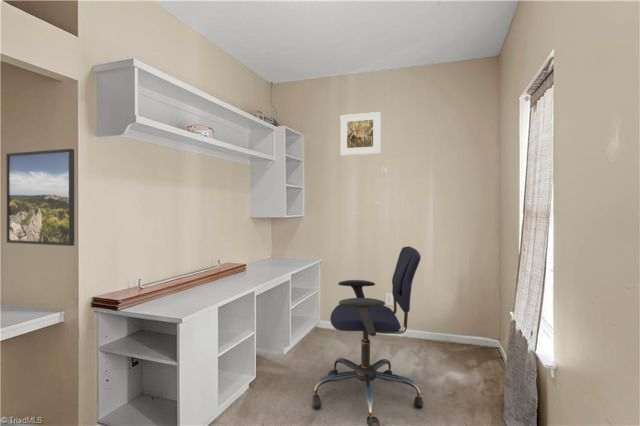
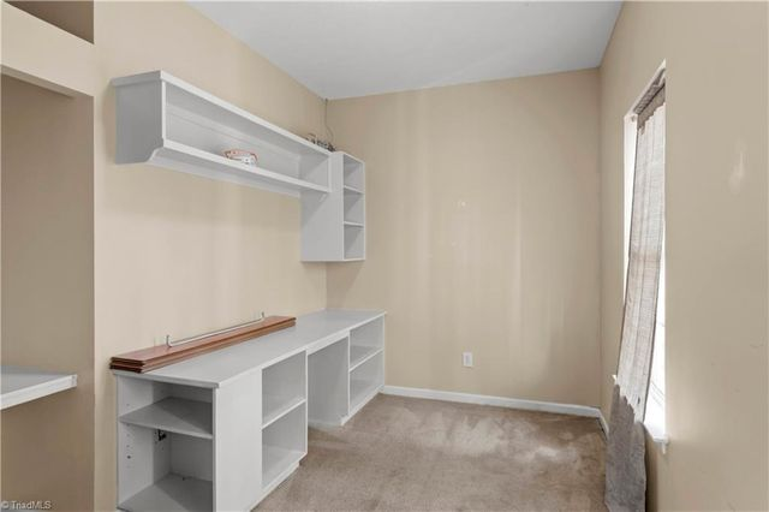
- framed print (360, 134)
- office chair (366, 323)
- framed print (39, 197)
